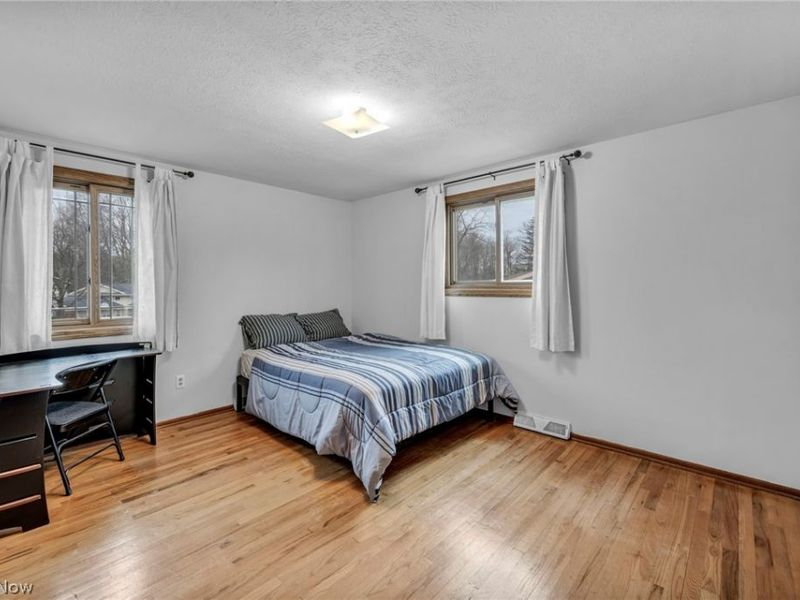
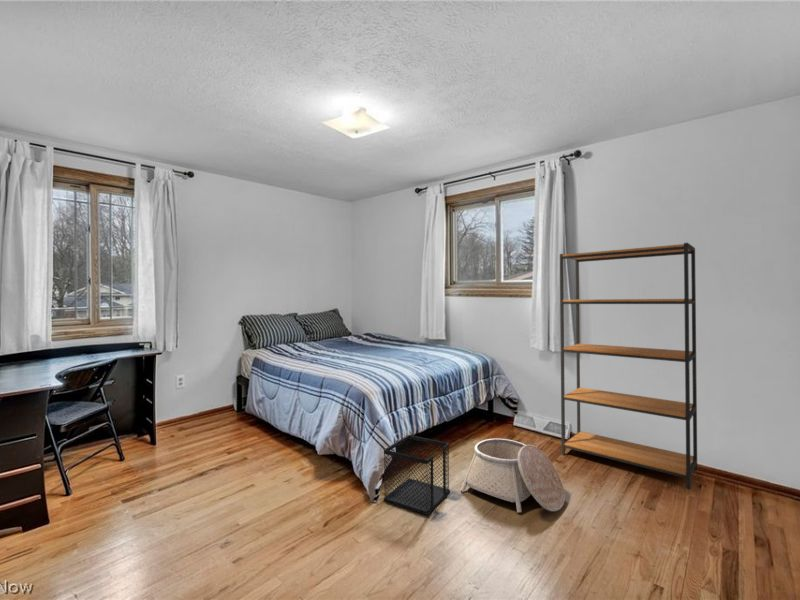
+ bookshelf (624, 356)
+ wastebasket (417, 471)
+ basket (515, 468)
